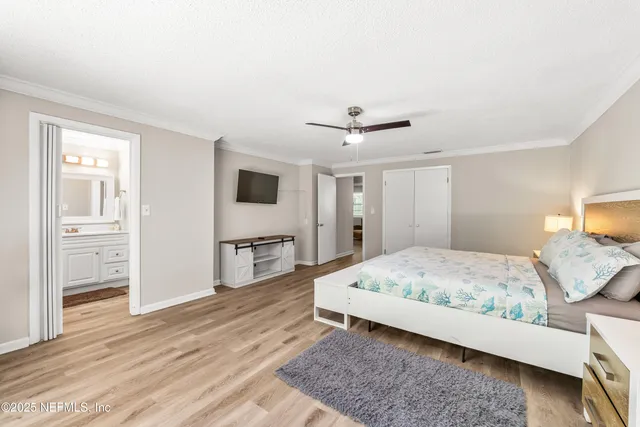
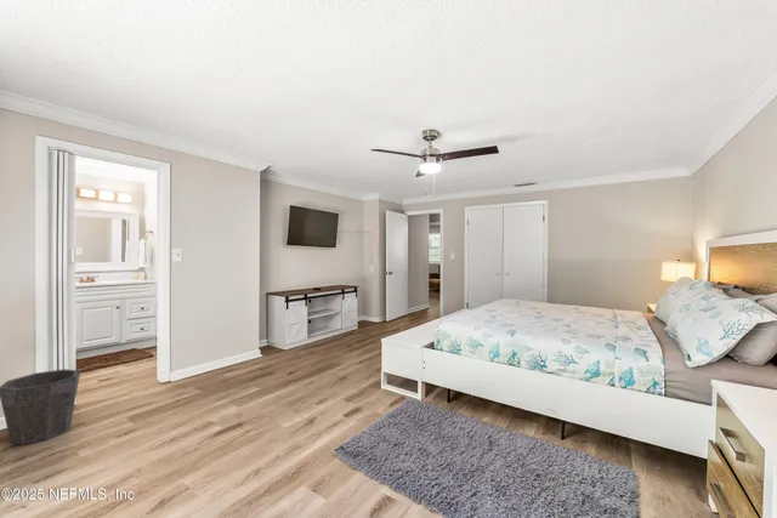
+ waste bin (41, 405)
